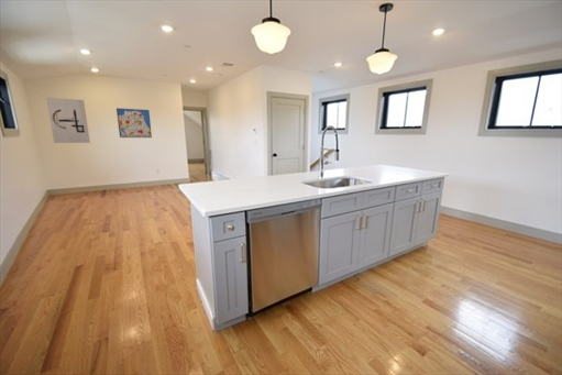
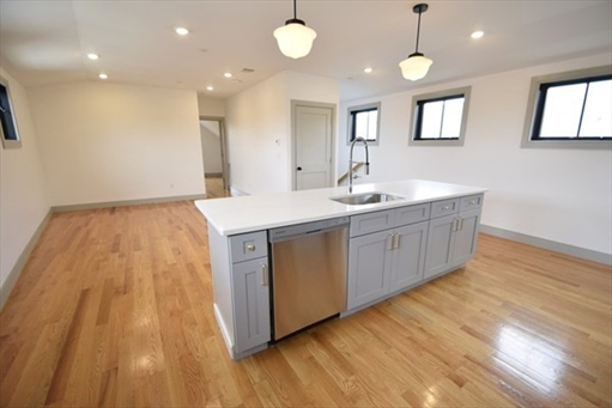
- wall art (134, 123)
- wall art (68, 121)
